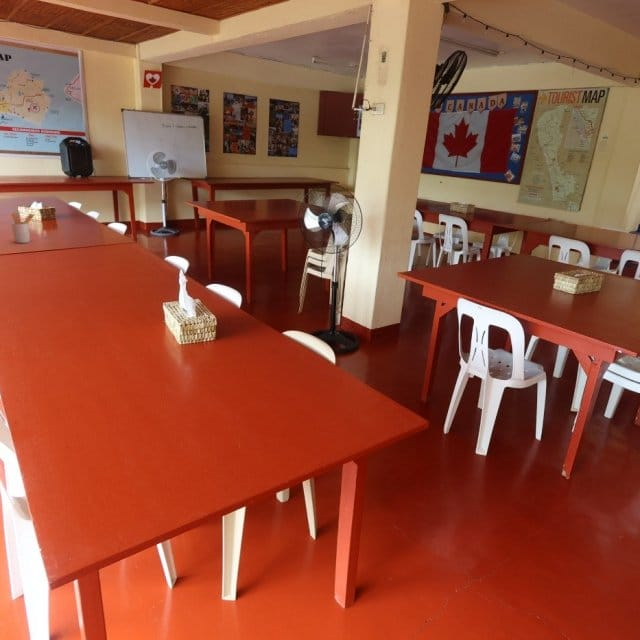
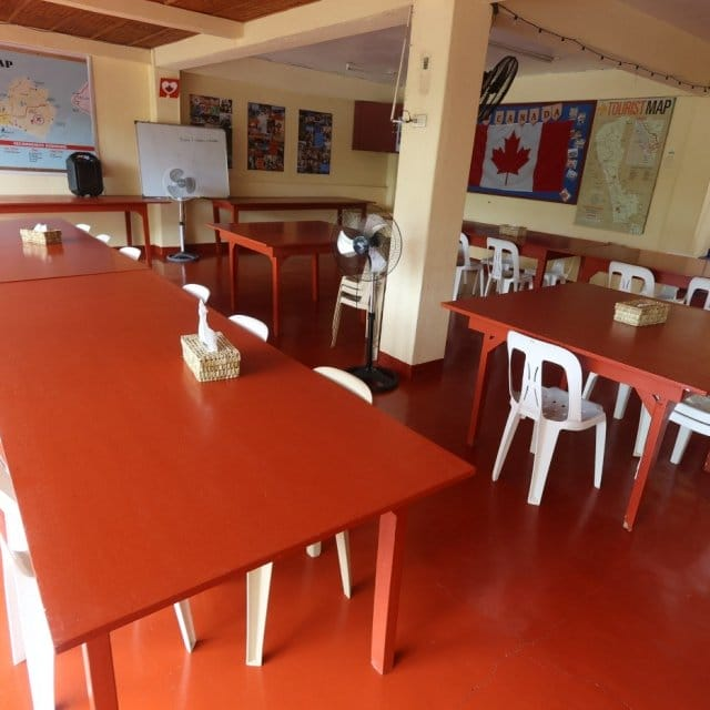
- utensil holder (24, 227)
